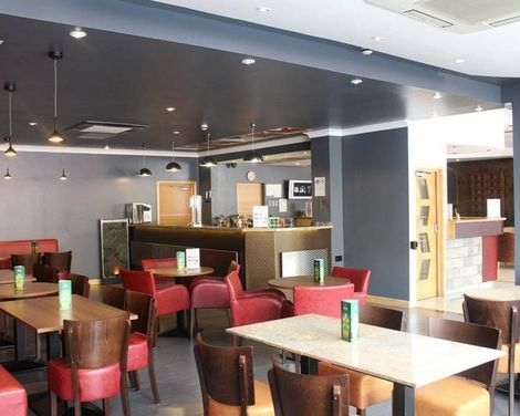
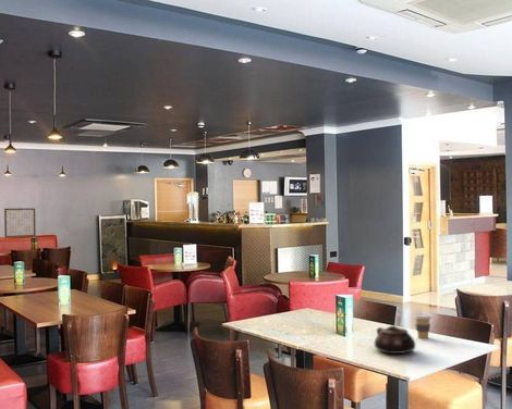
+ coffee cup (423, 326)
+ teapot (394, 337)
+ wall art (21, 222)
